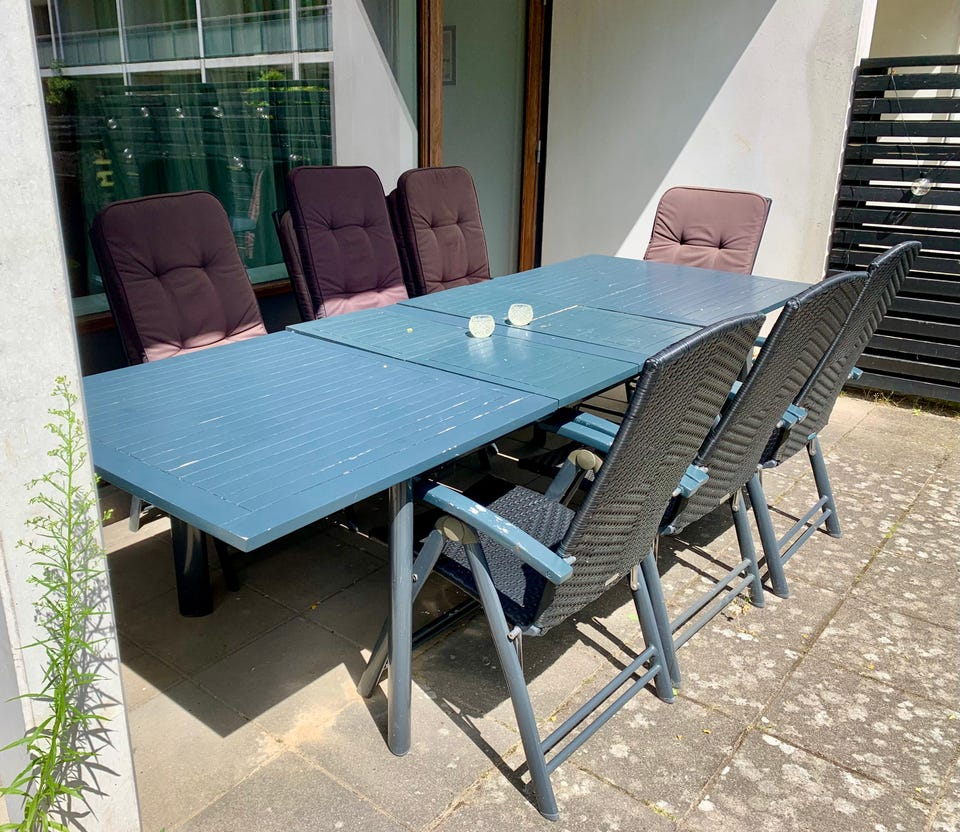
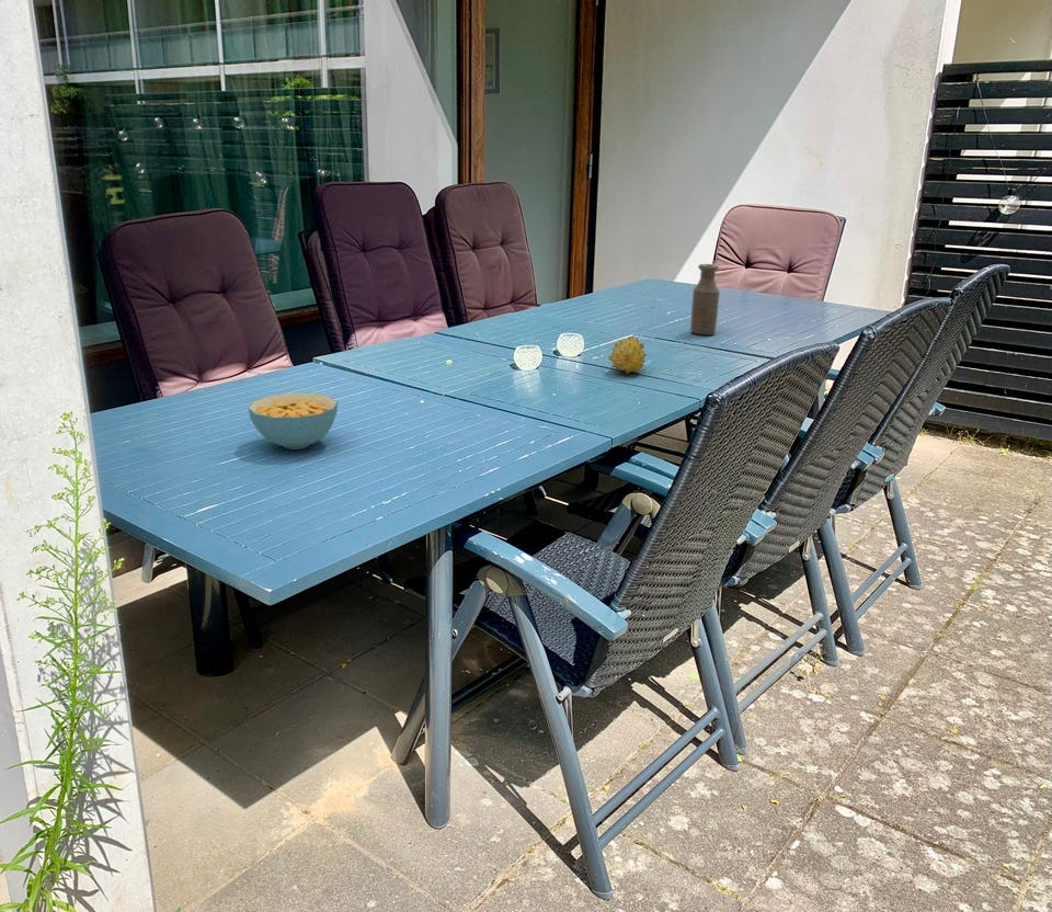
+ bottle (705, 299)
+ fruit (628, 353)
+ cereal bowl (295, 424)
